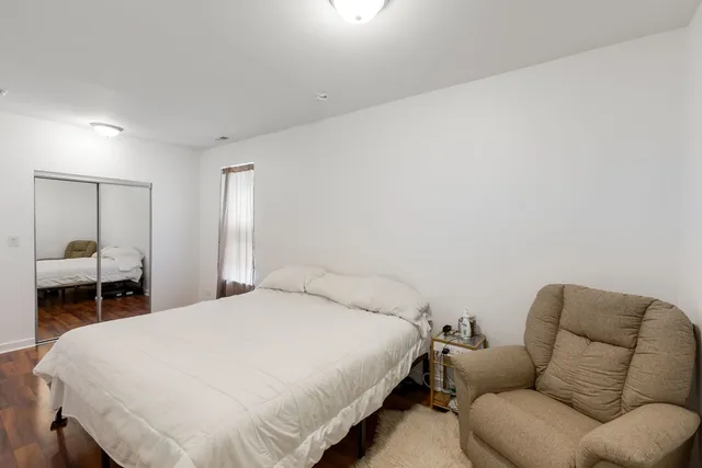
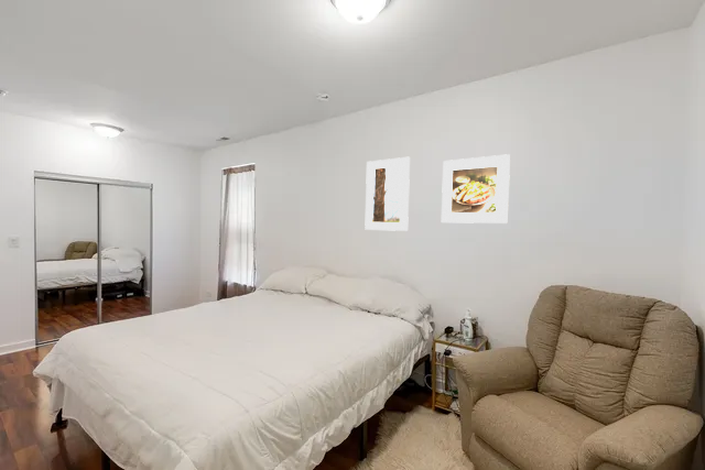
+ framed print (474, 190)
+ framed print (386, 195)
